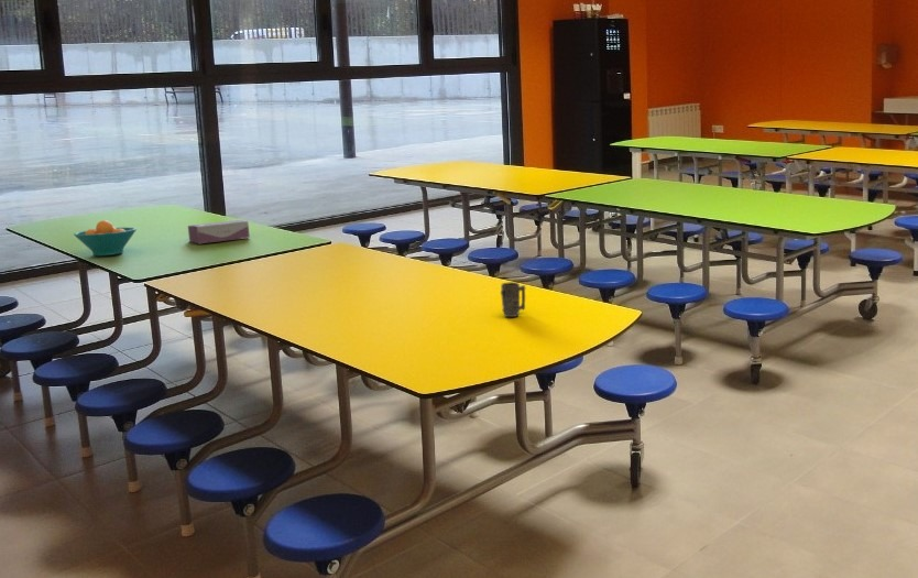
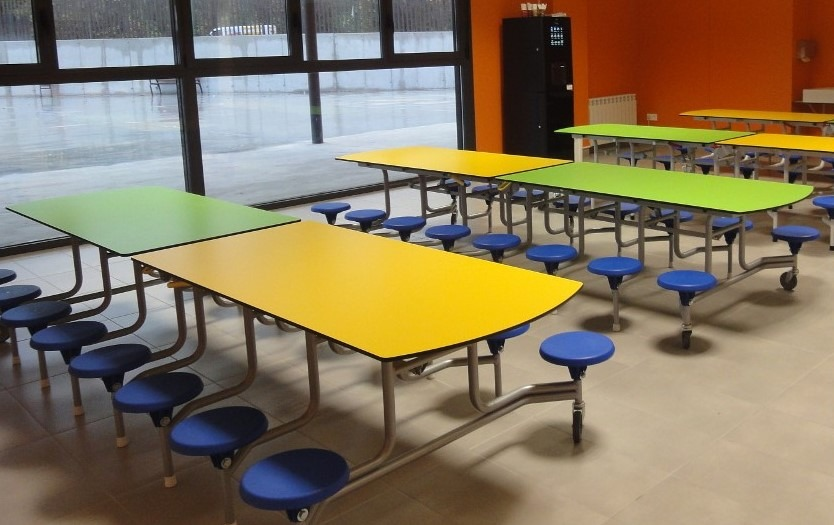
- tissue box (218, 231)
- fruit bowl (106, 237)
- mug (513, 298)
